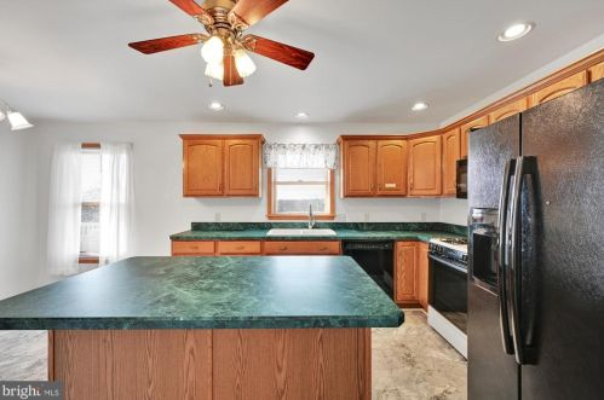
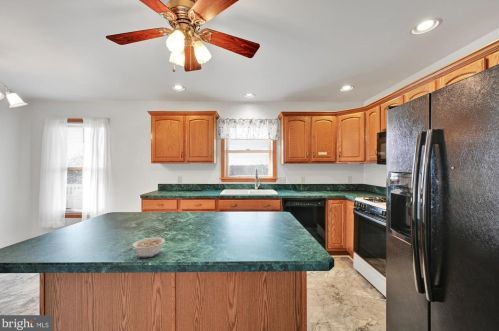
+ legume (148, 247)
